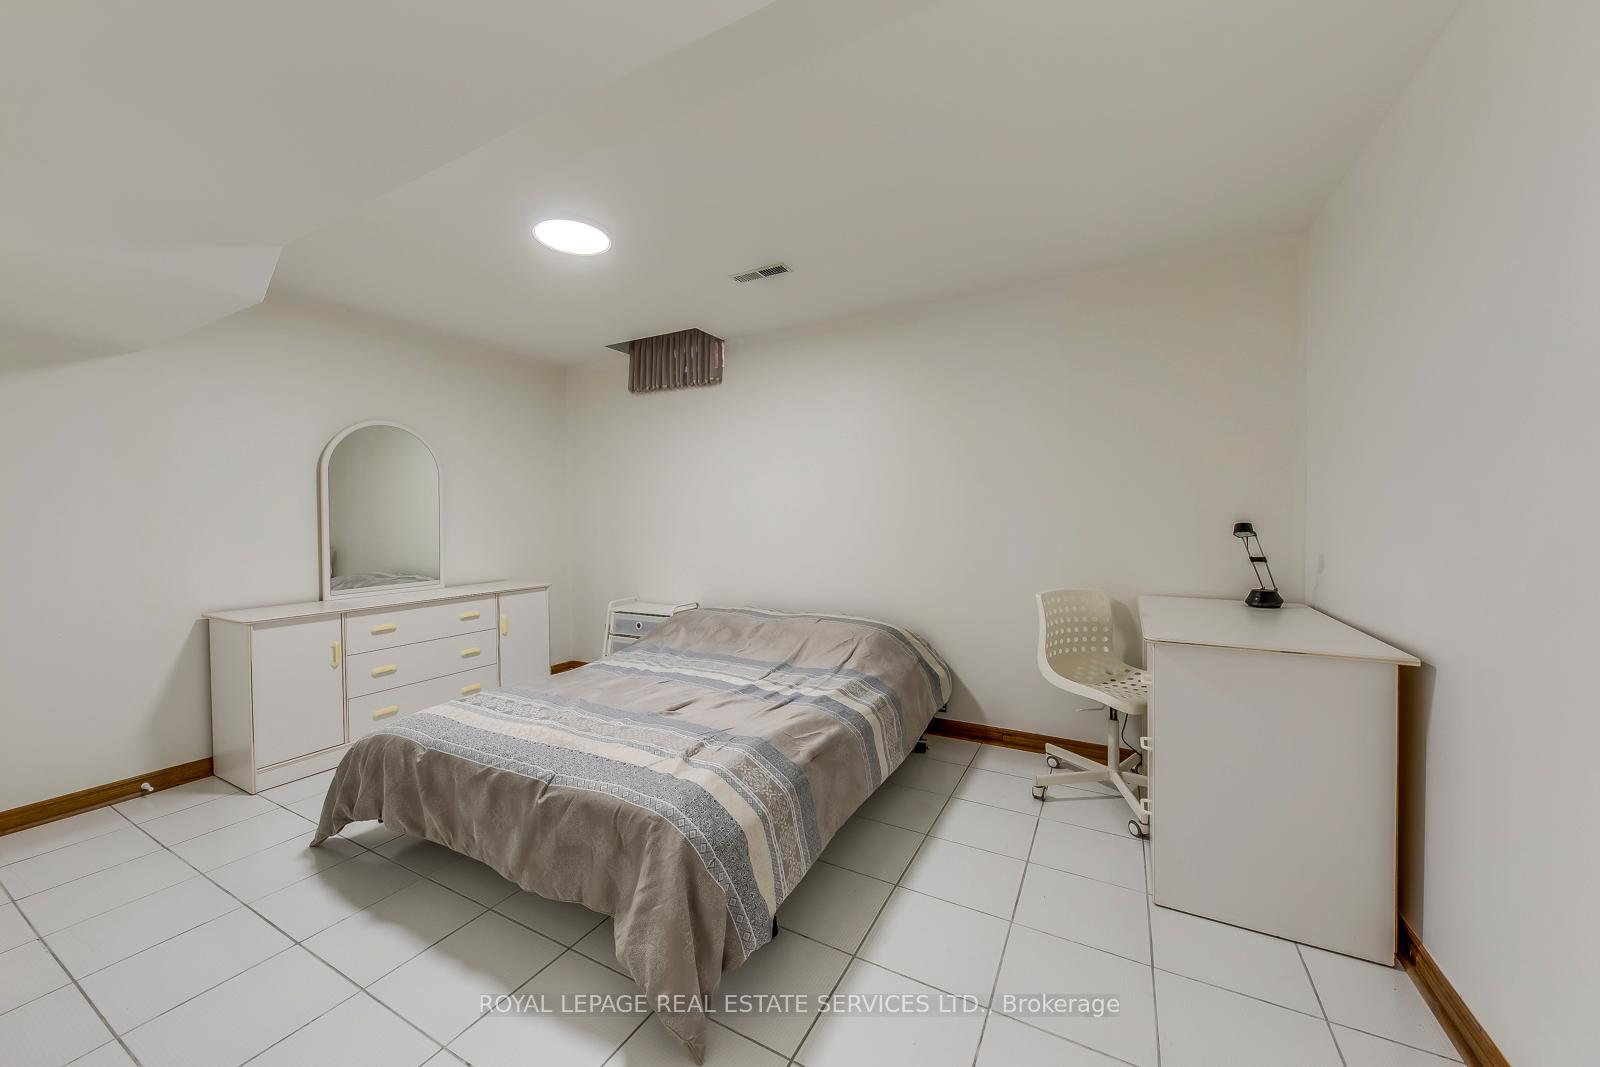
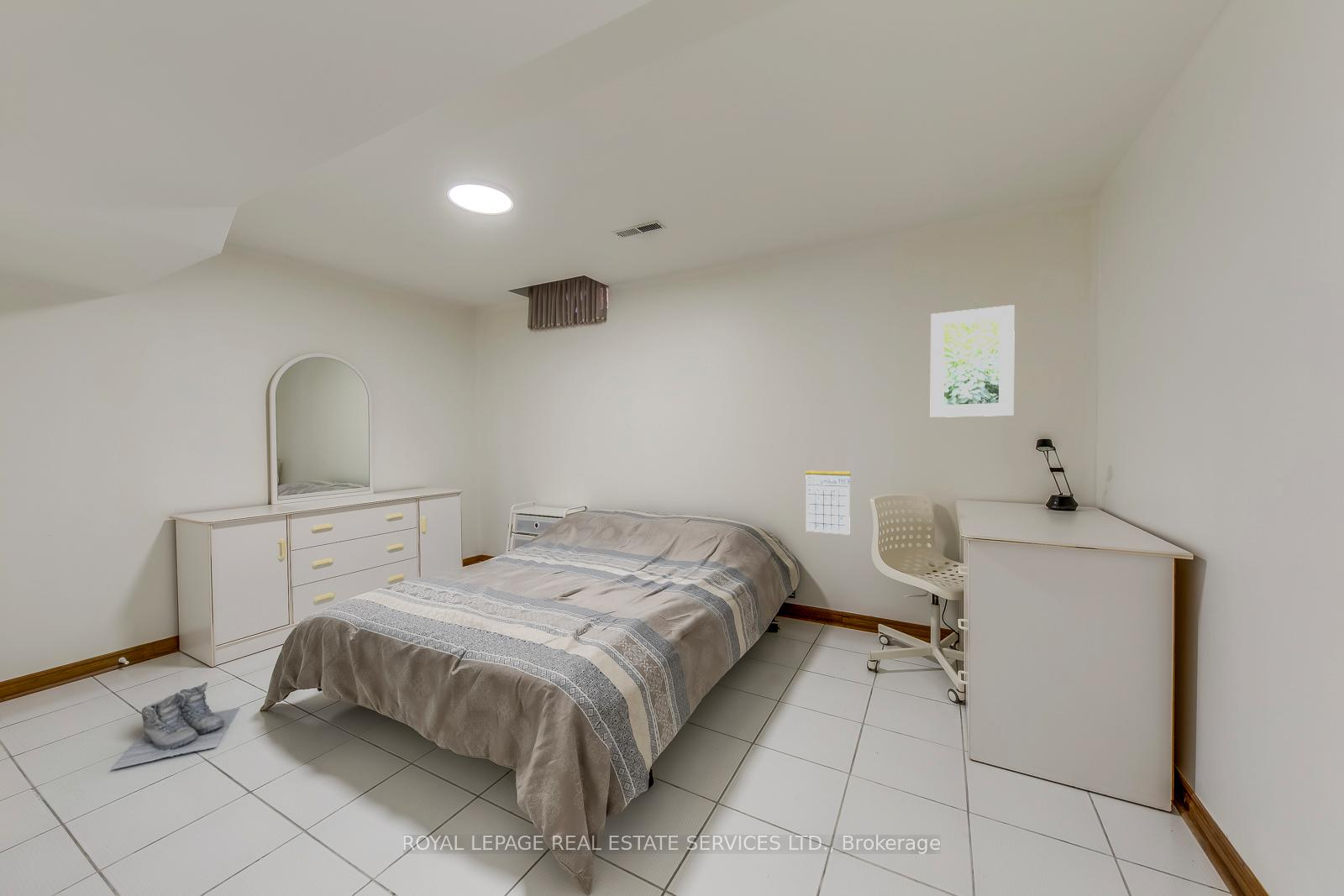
+ boots (181, 715)
+ calendar (827, 495)
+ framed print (970, 363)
